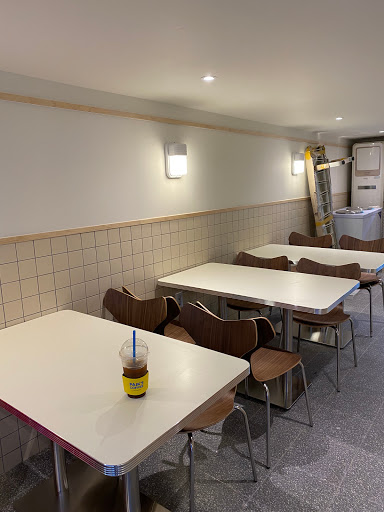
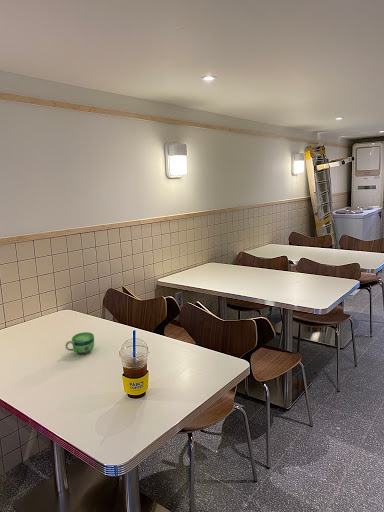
+ cup (80, 344)
